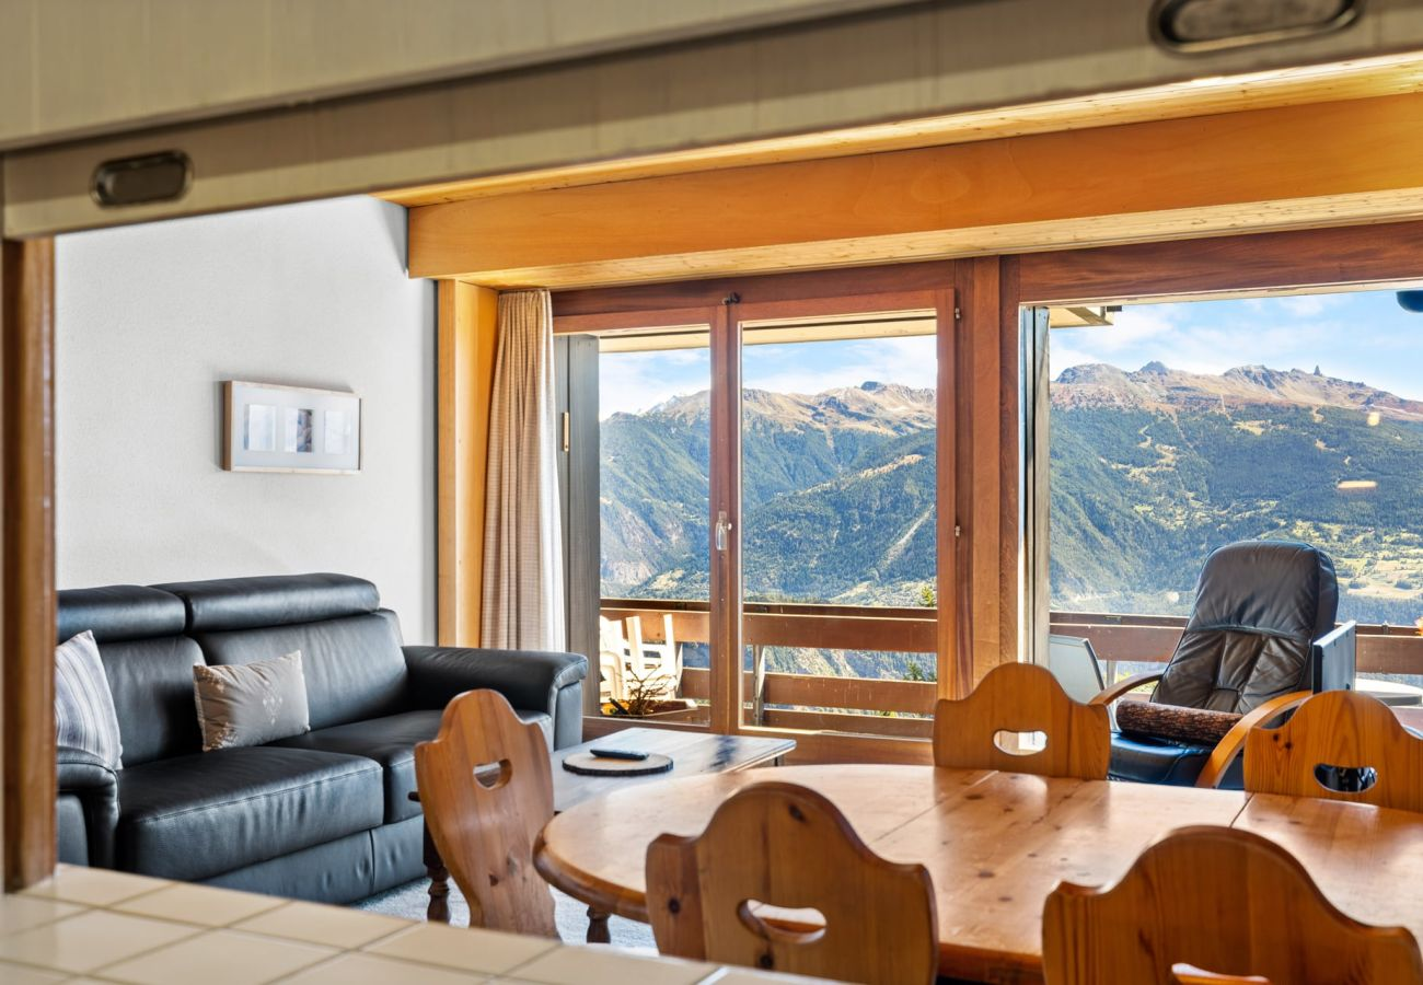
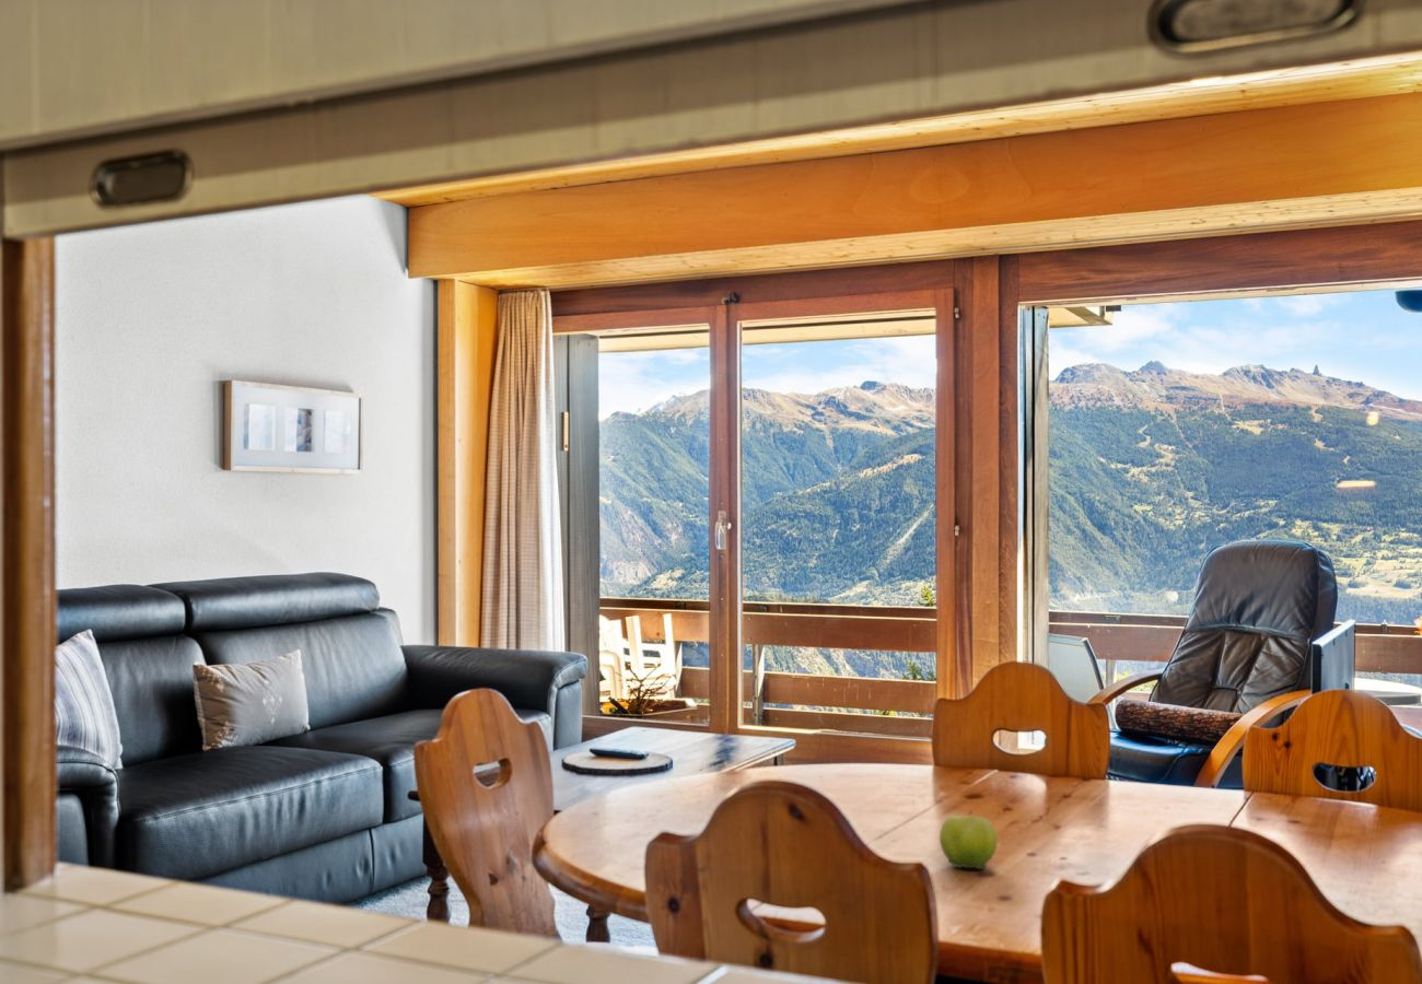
+ fruit (968, 839)
